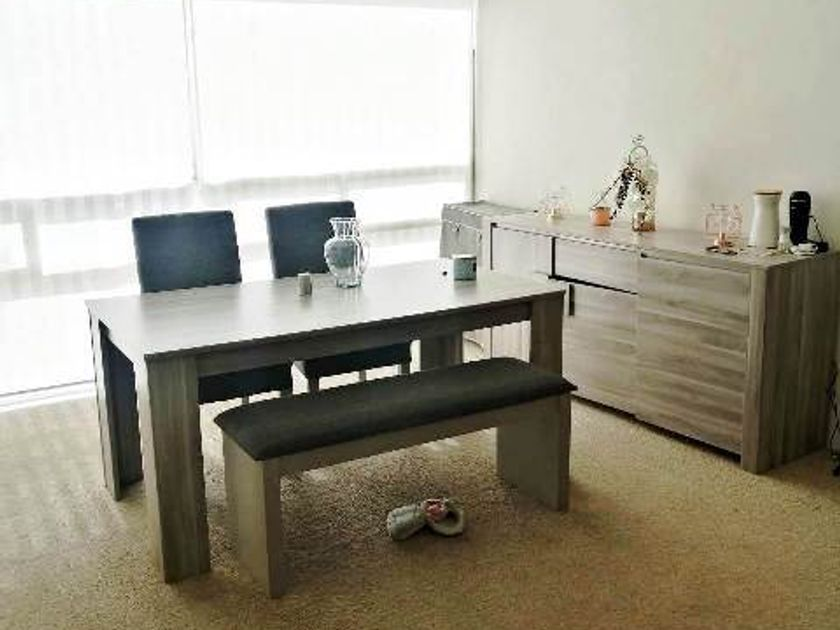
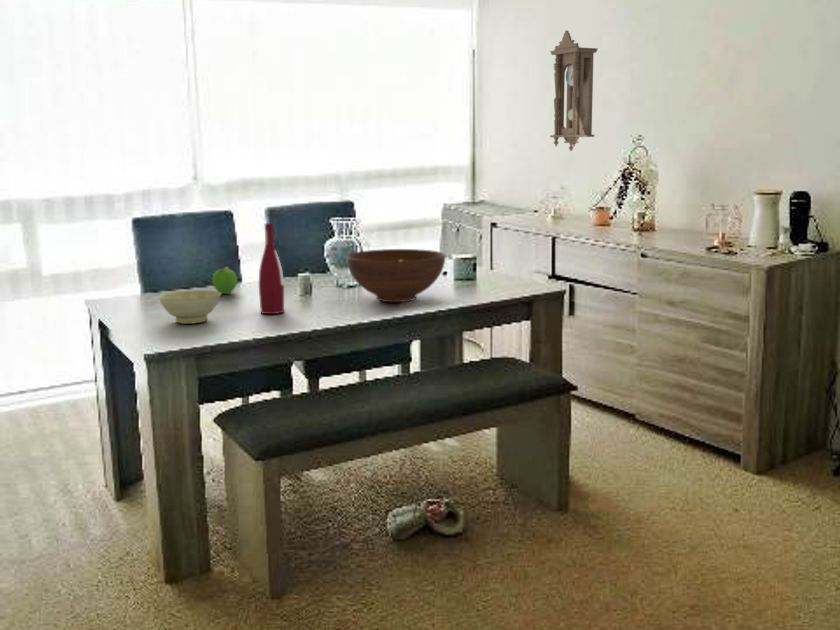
+ bowl (190, 307)
+ pendulum clock (572, 91)
+ fruit (224, 279)
+ fruit bowl (396, 277)
+ alcohol (270, 268)
